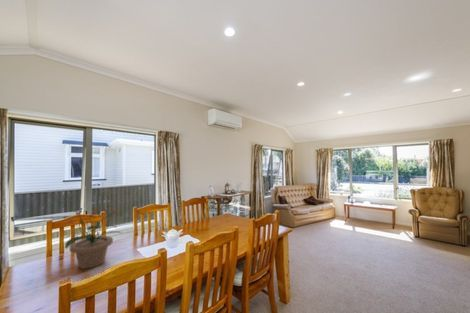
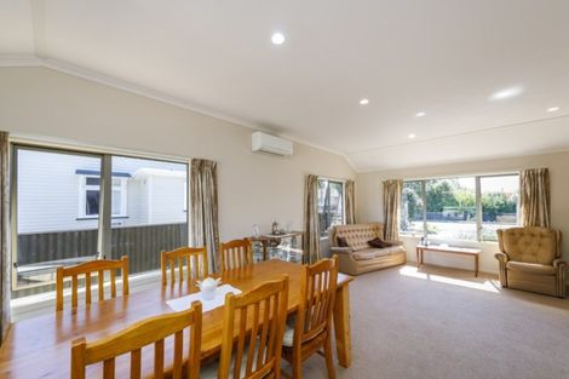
- potted plant (93, 235)
